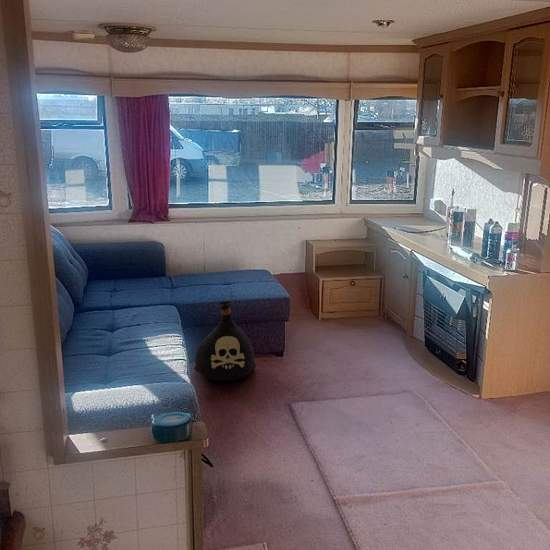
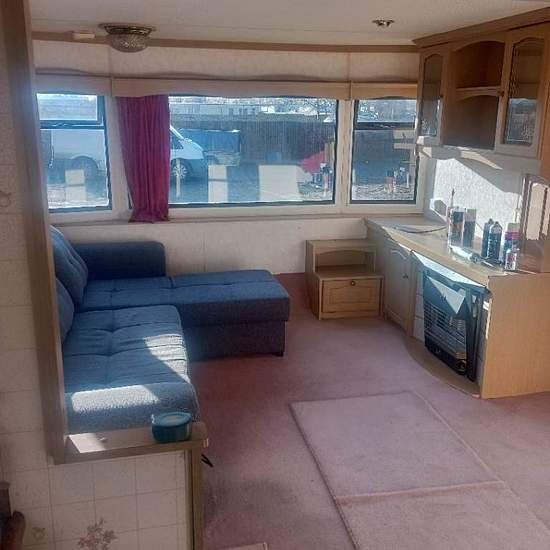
- bag (225, 338)
